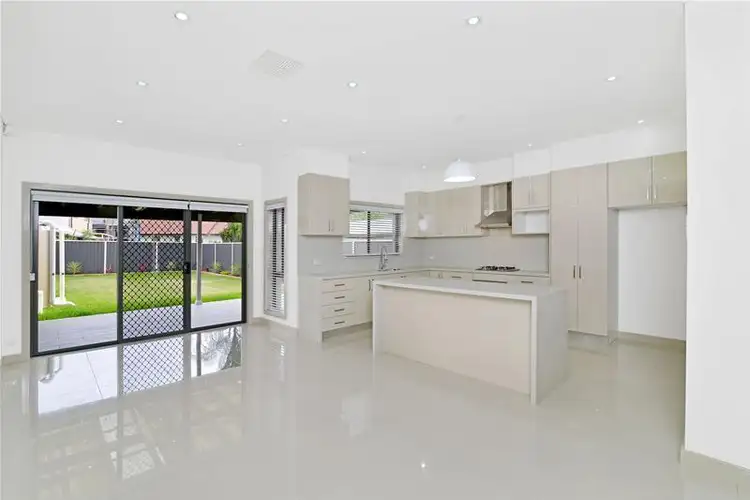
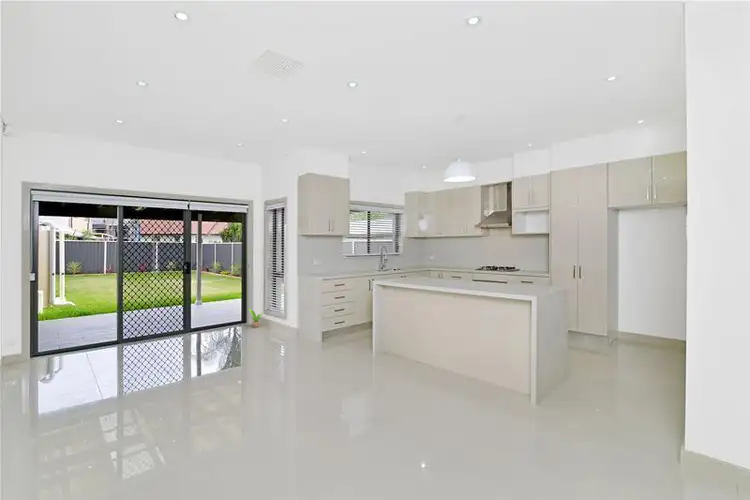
+ potted plant (256, 317)
